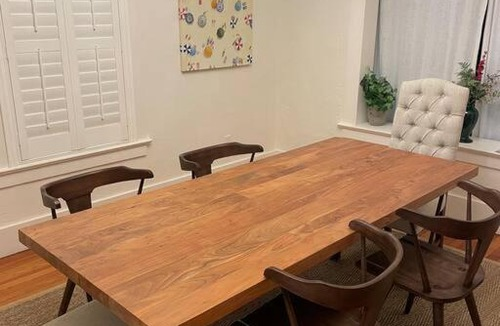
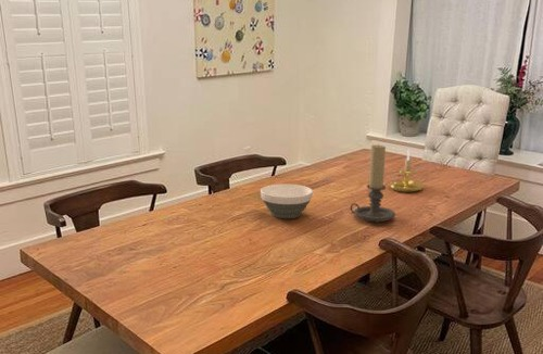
+ candle holder (405, 169)
+ bowl (286, 202)
+ candle holder (372, 180)
